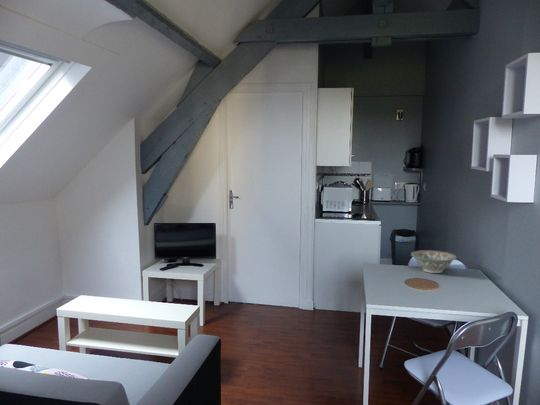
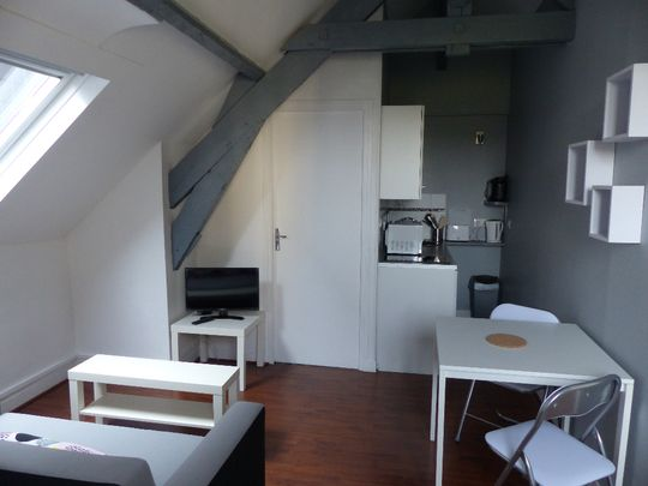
- decorative bowl (432, 262)
